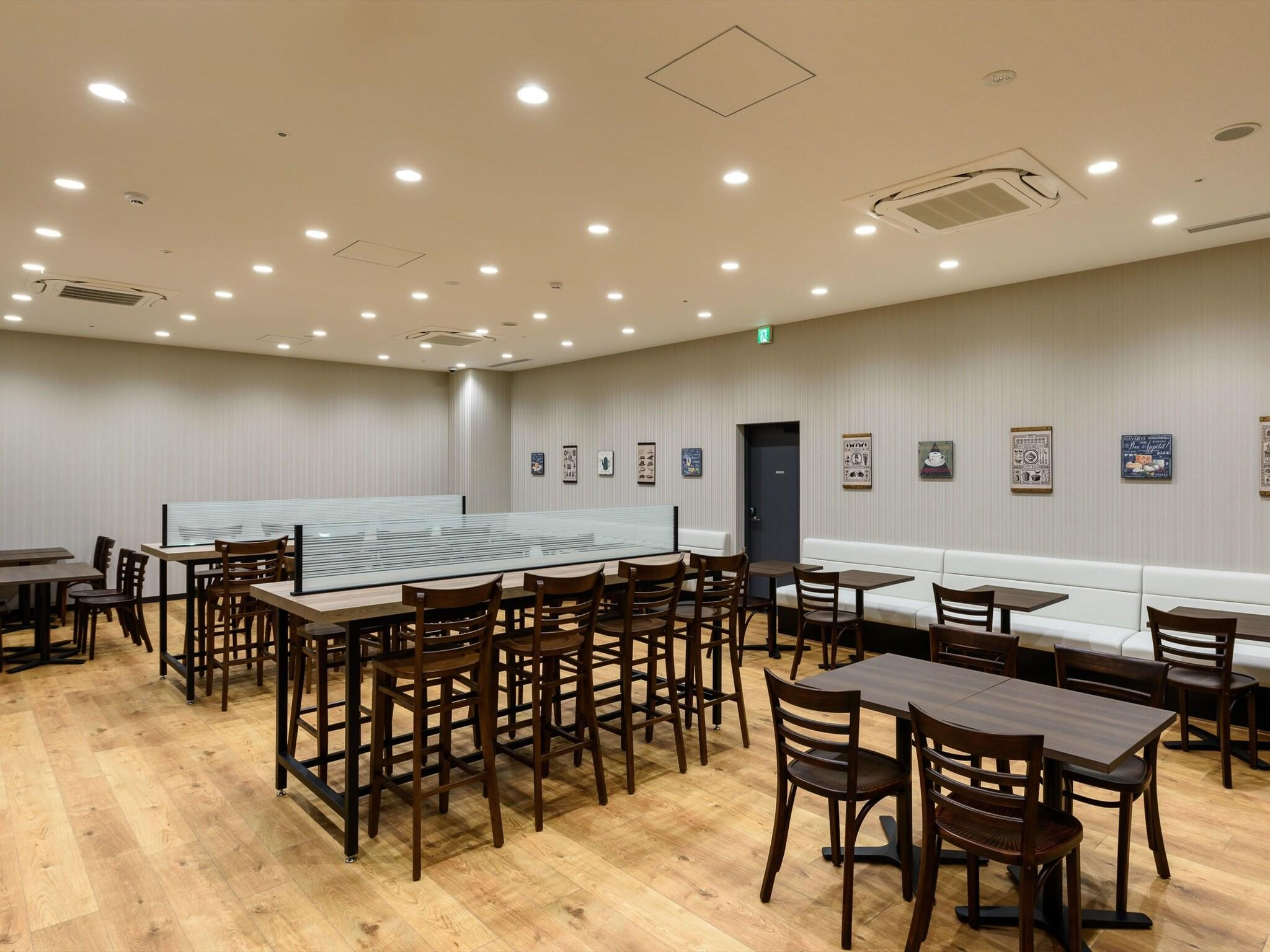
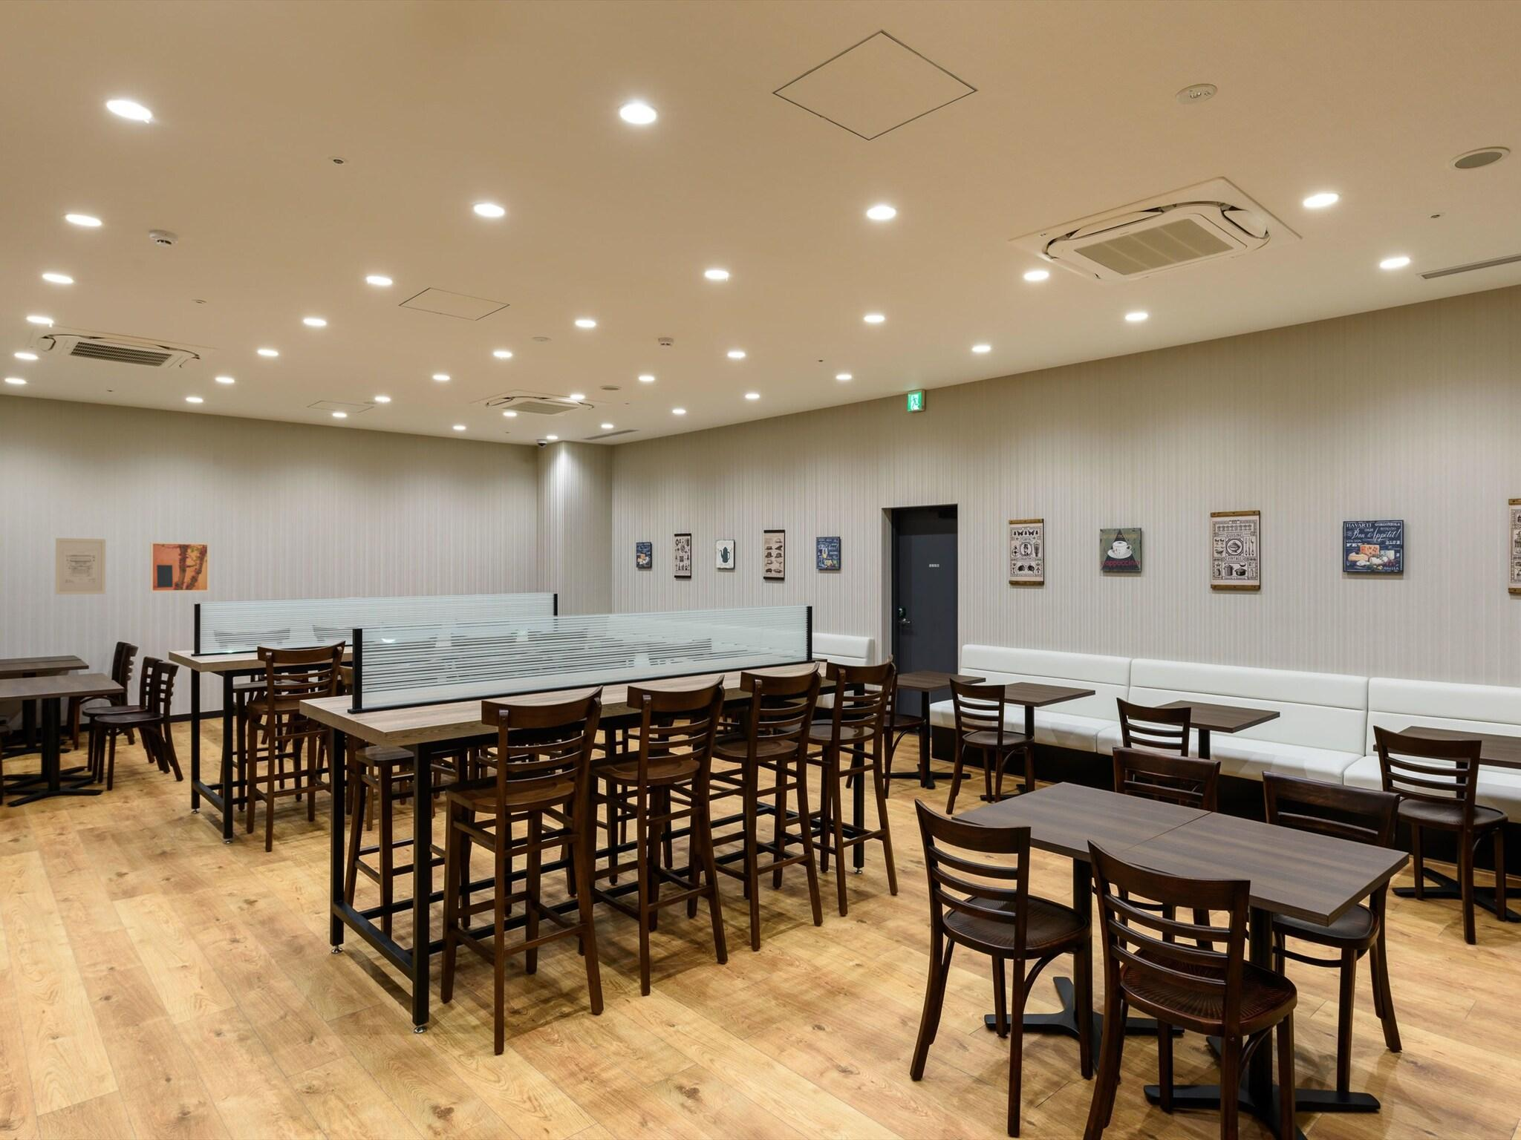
+ wall art (80, 566)
+ wall art (180, 568)
